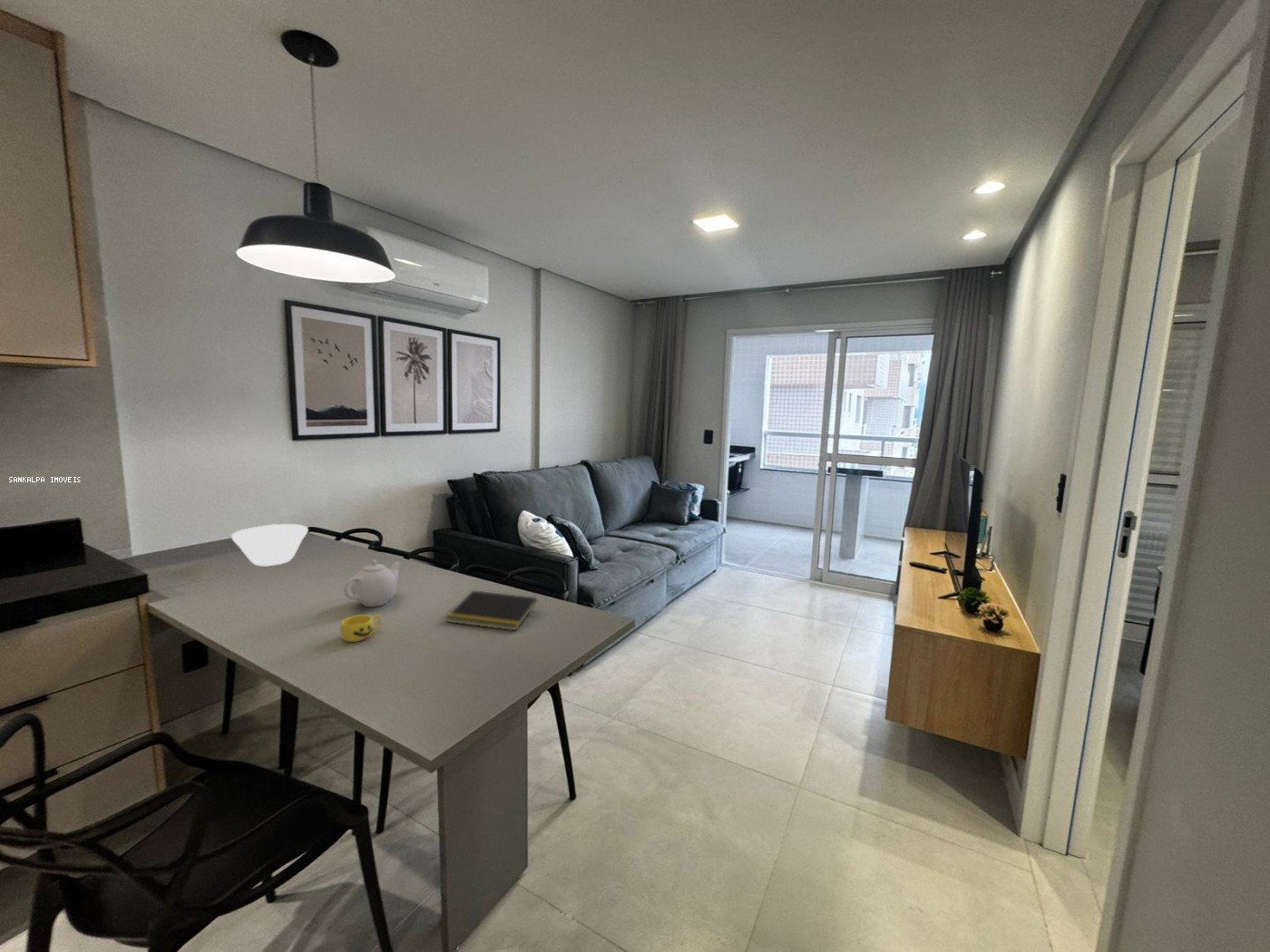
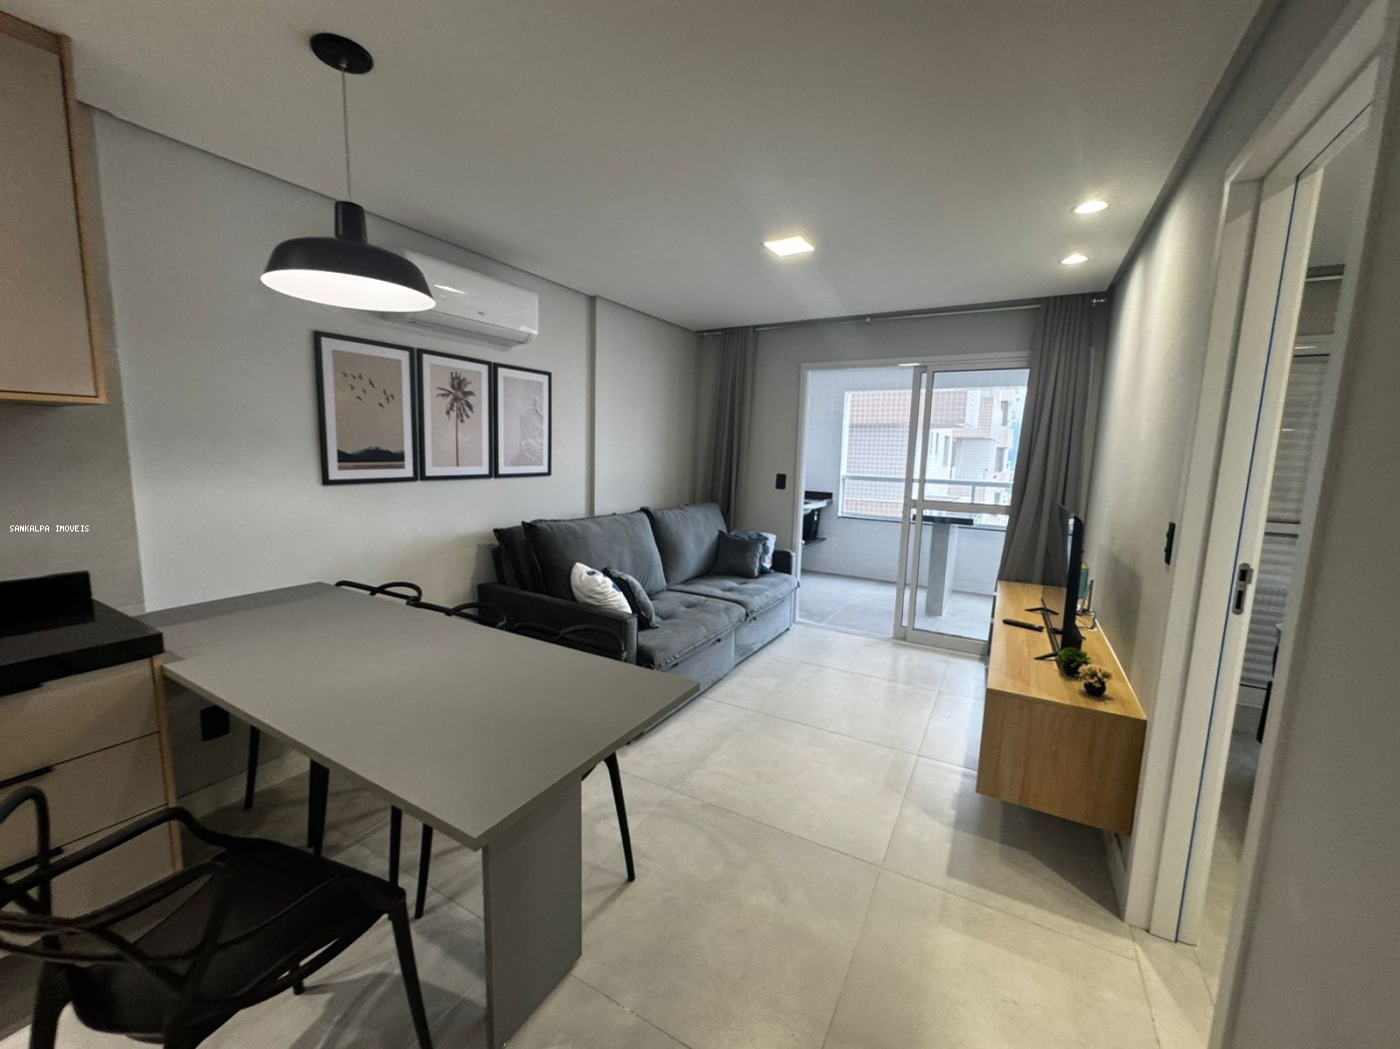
- teapot (374, 581)
- notepad (493, 609)
- bowl (271, 547)
- cup (362, 627)
